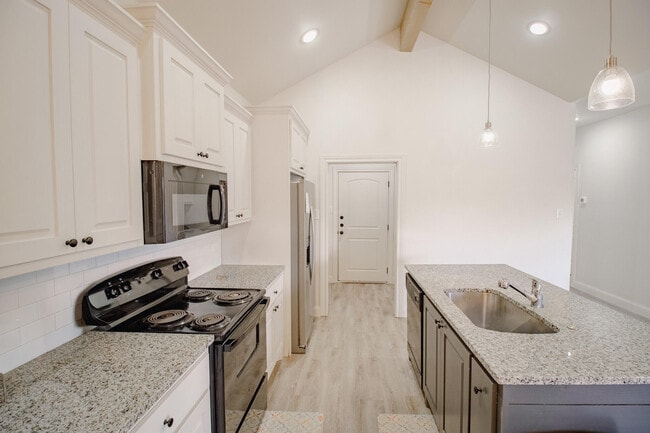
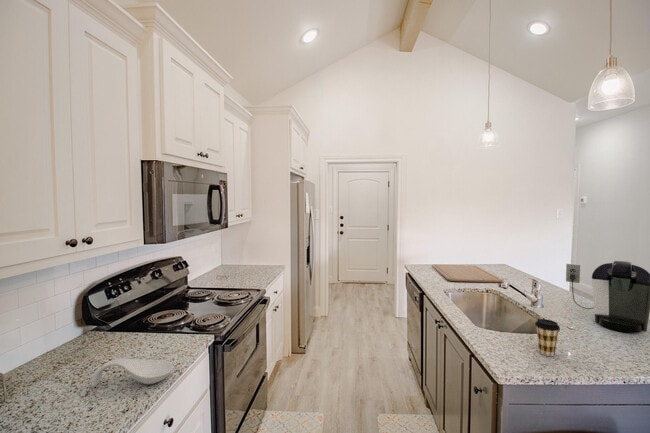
+ spoon rest (134, 370)
+ coffee maker (604, 290)
+ chopping board (463, 272)
+ coffee cup (546, 337)
